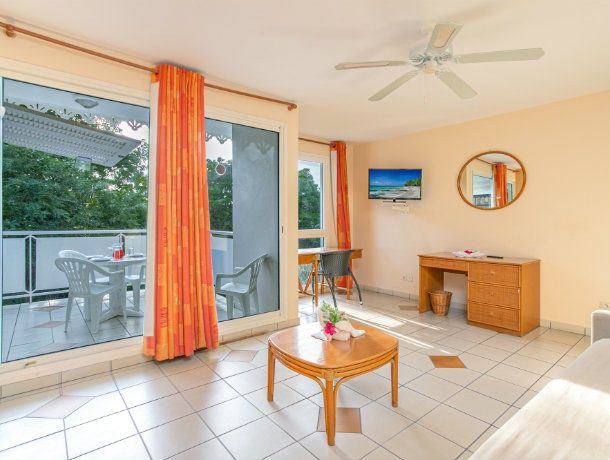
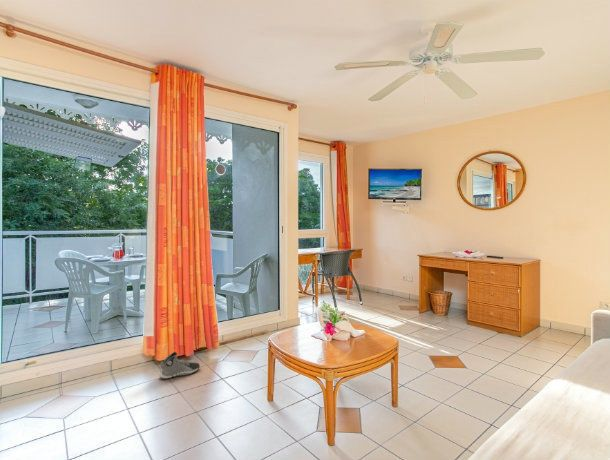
+ sneaker (180, 362)
